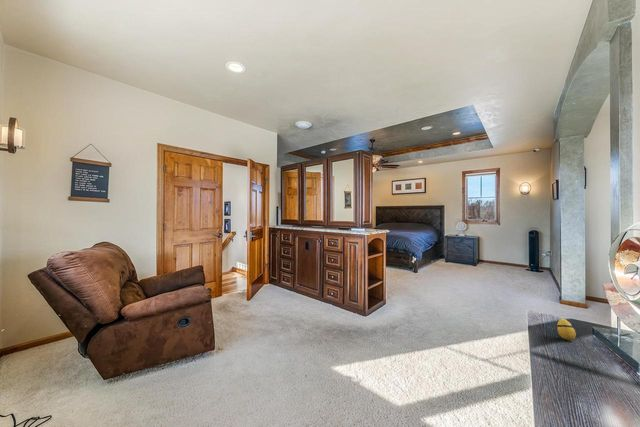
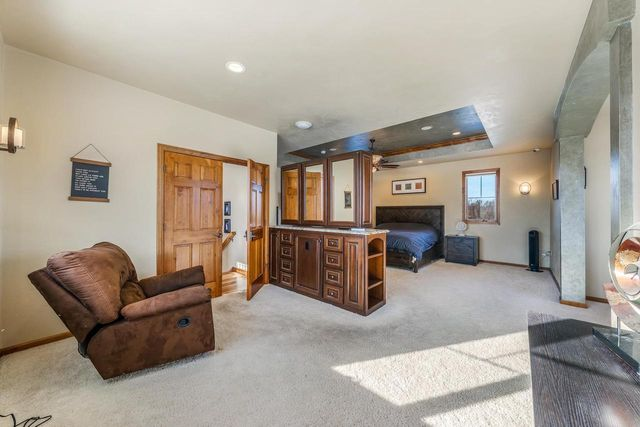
- decorative egg (566, 329)
